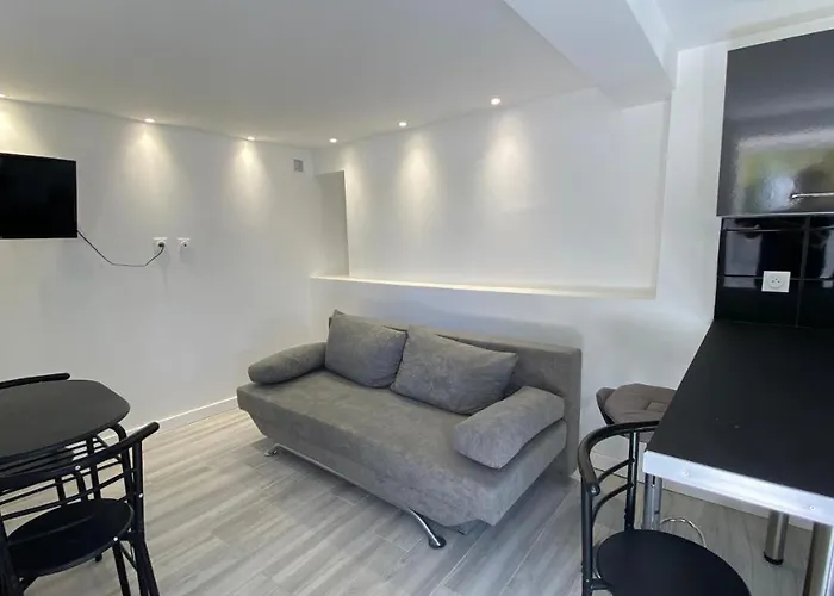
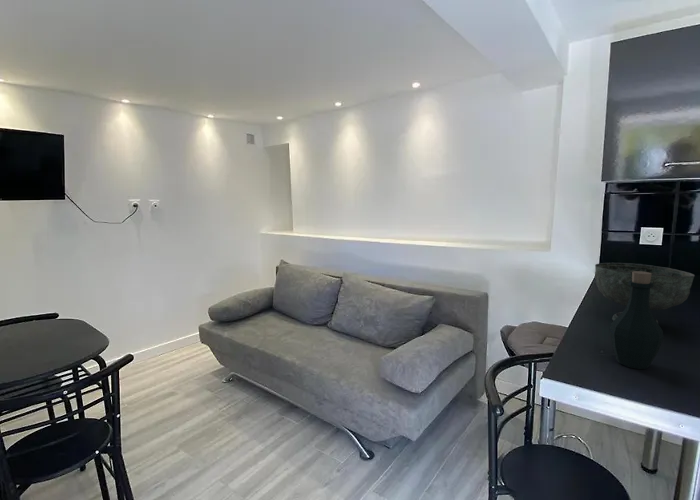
+ bottle (637, 318)
+ decorative bowl (629, 295)
